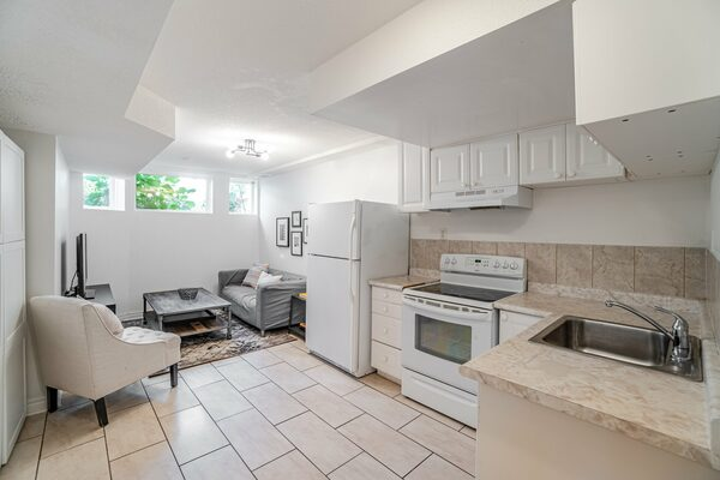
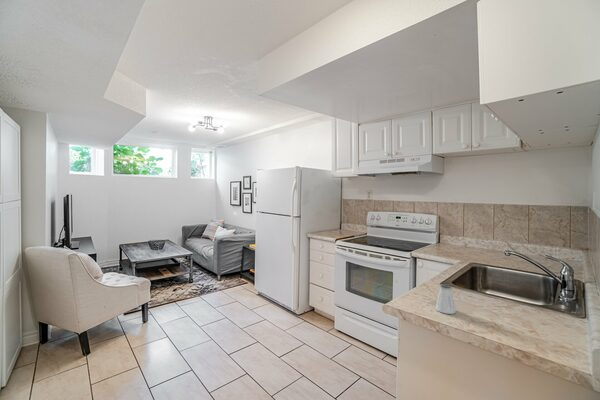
+ saltshaker (445, 297)
